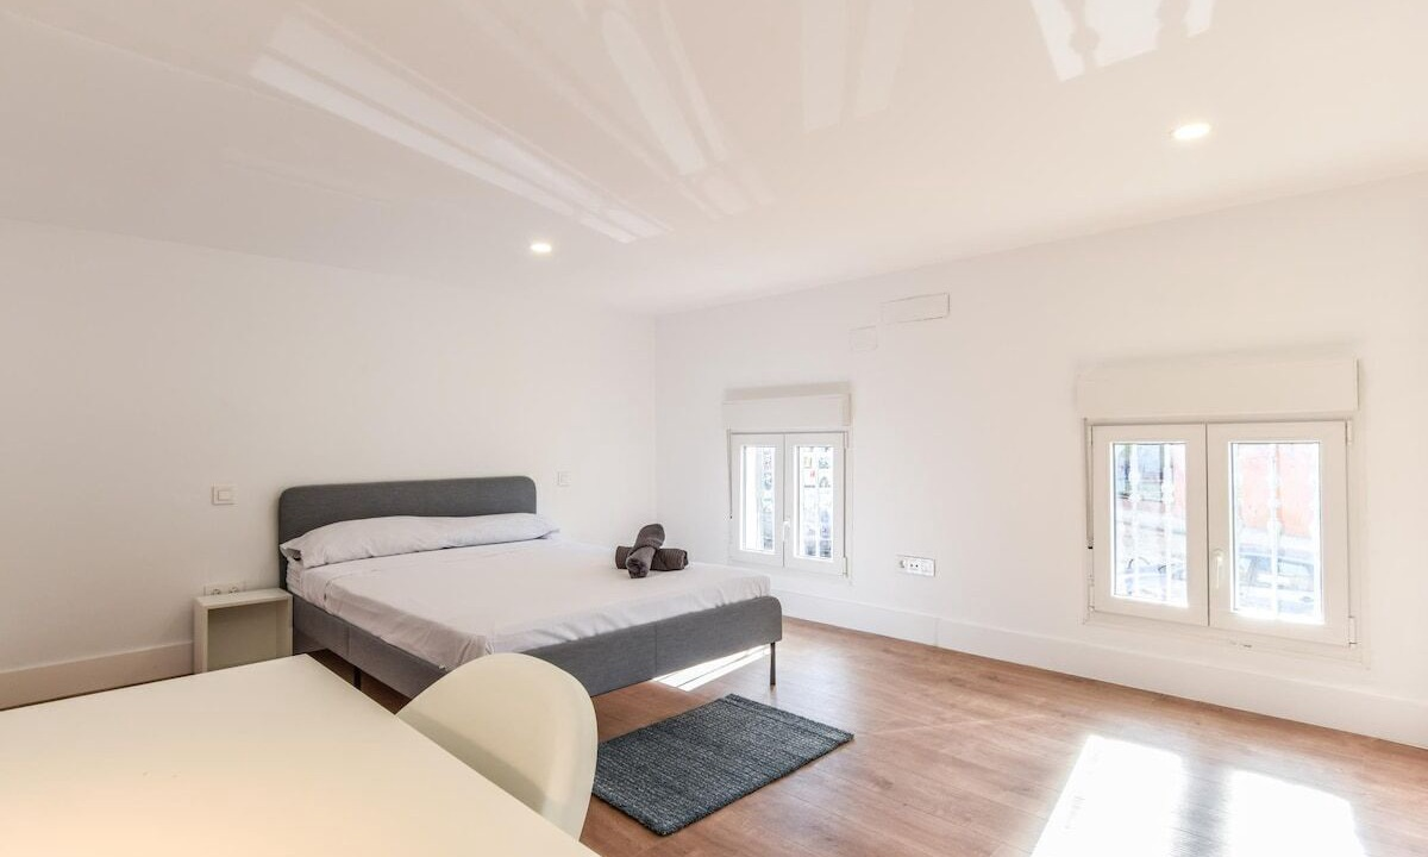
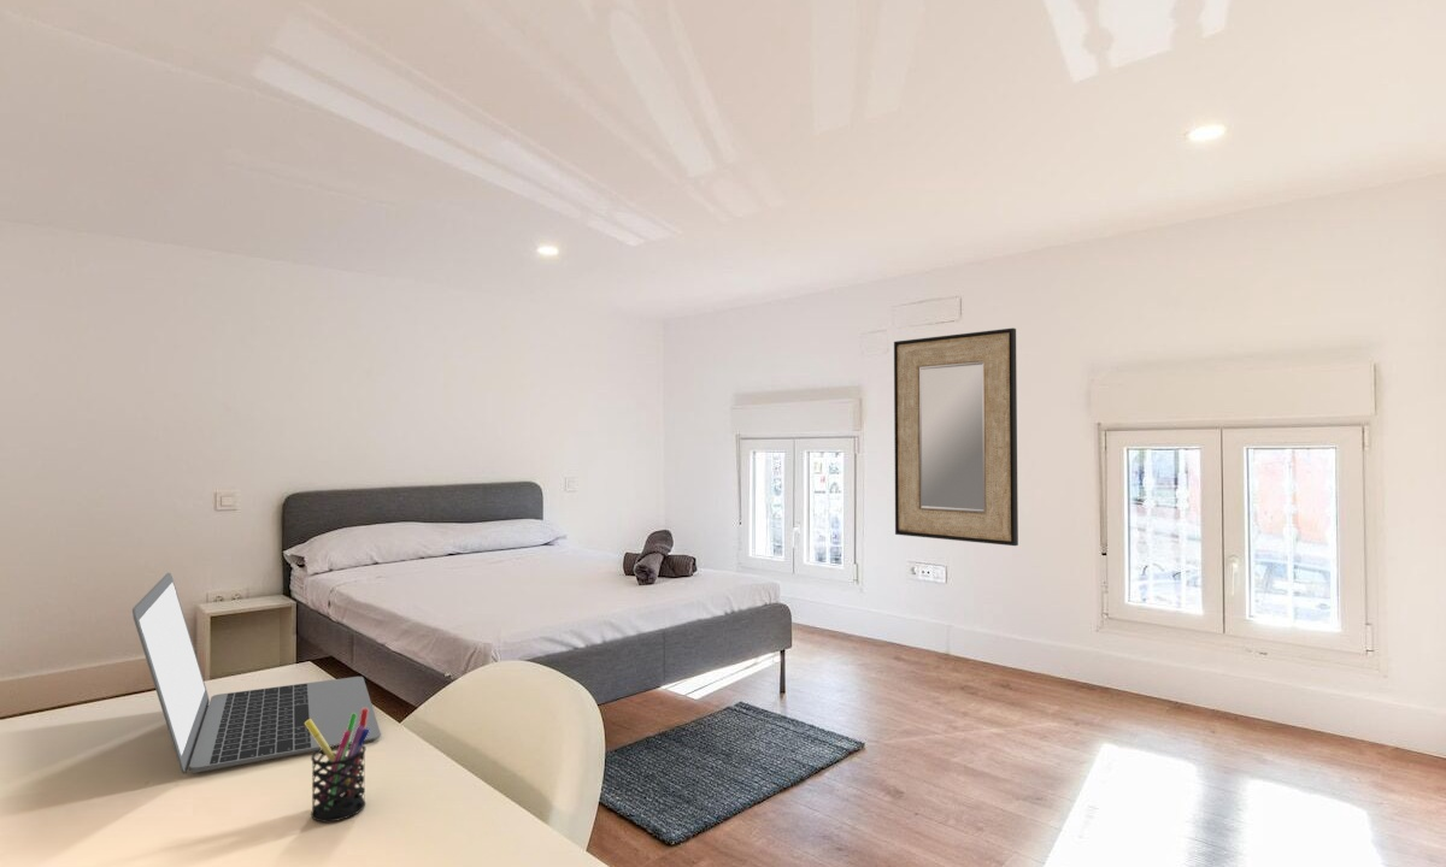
+ home mirror (952, 437)
+ pen holder (343, 756)
+ laptop (276, 686)
